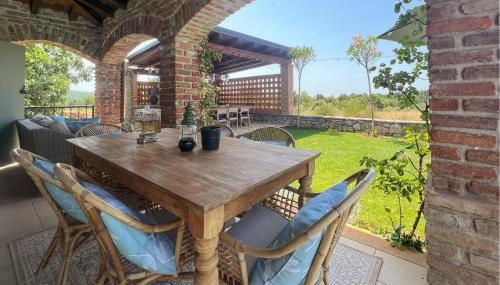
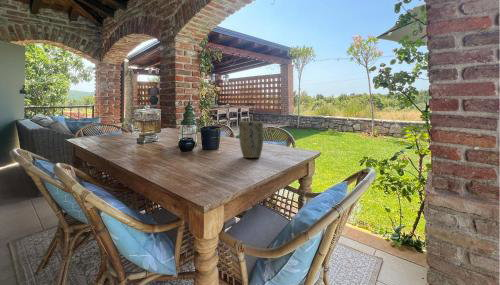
+ plant pot (251, 139)
